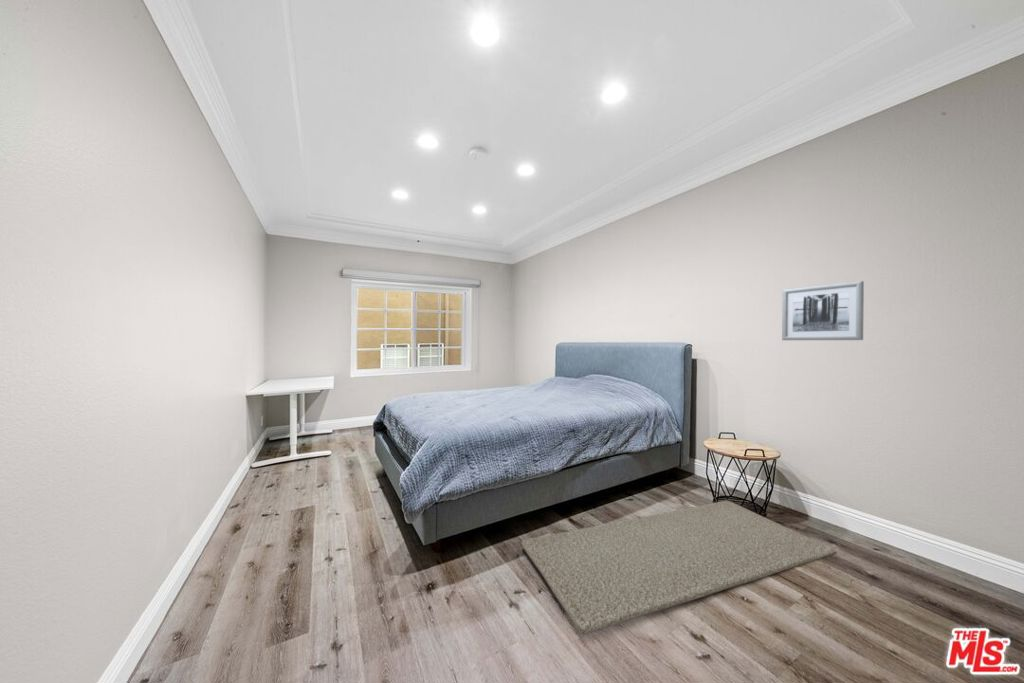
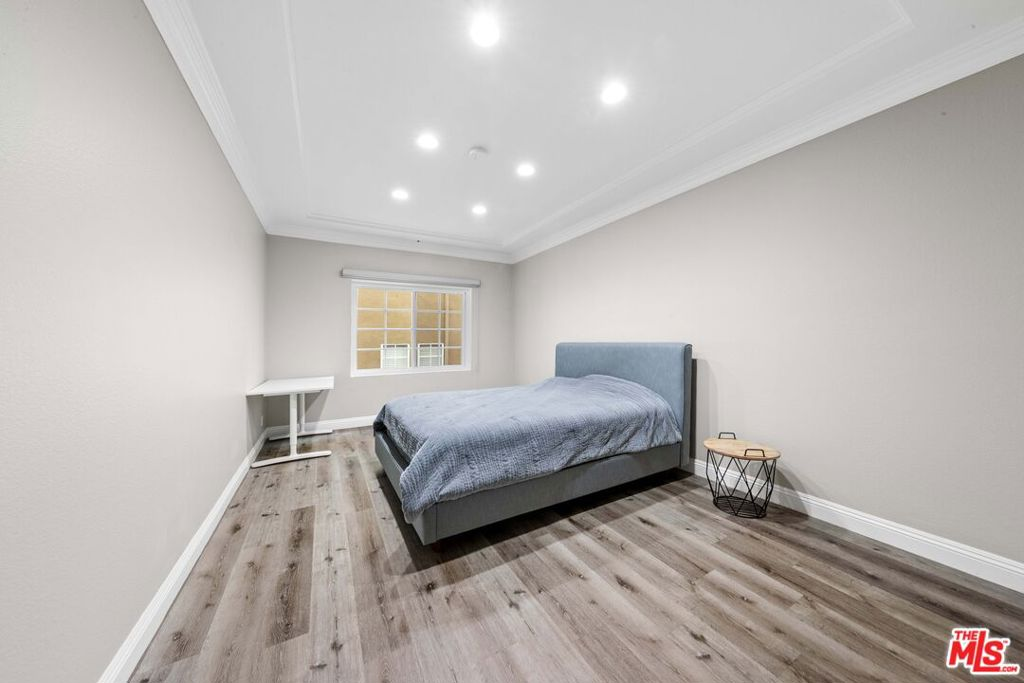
- wall art (819, 313)
- rug (676, 547)
